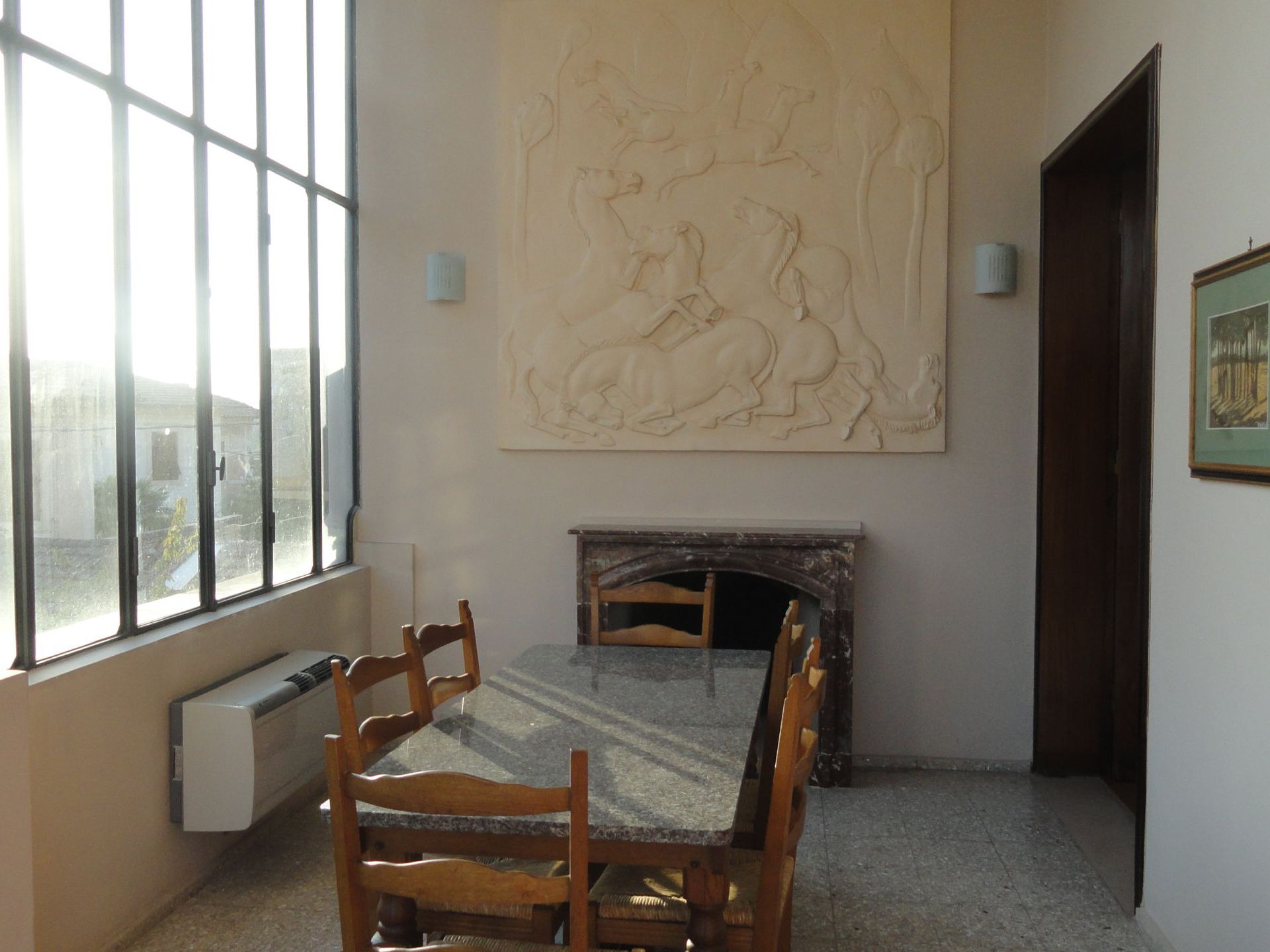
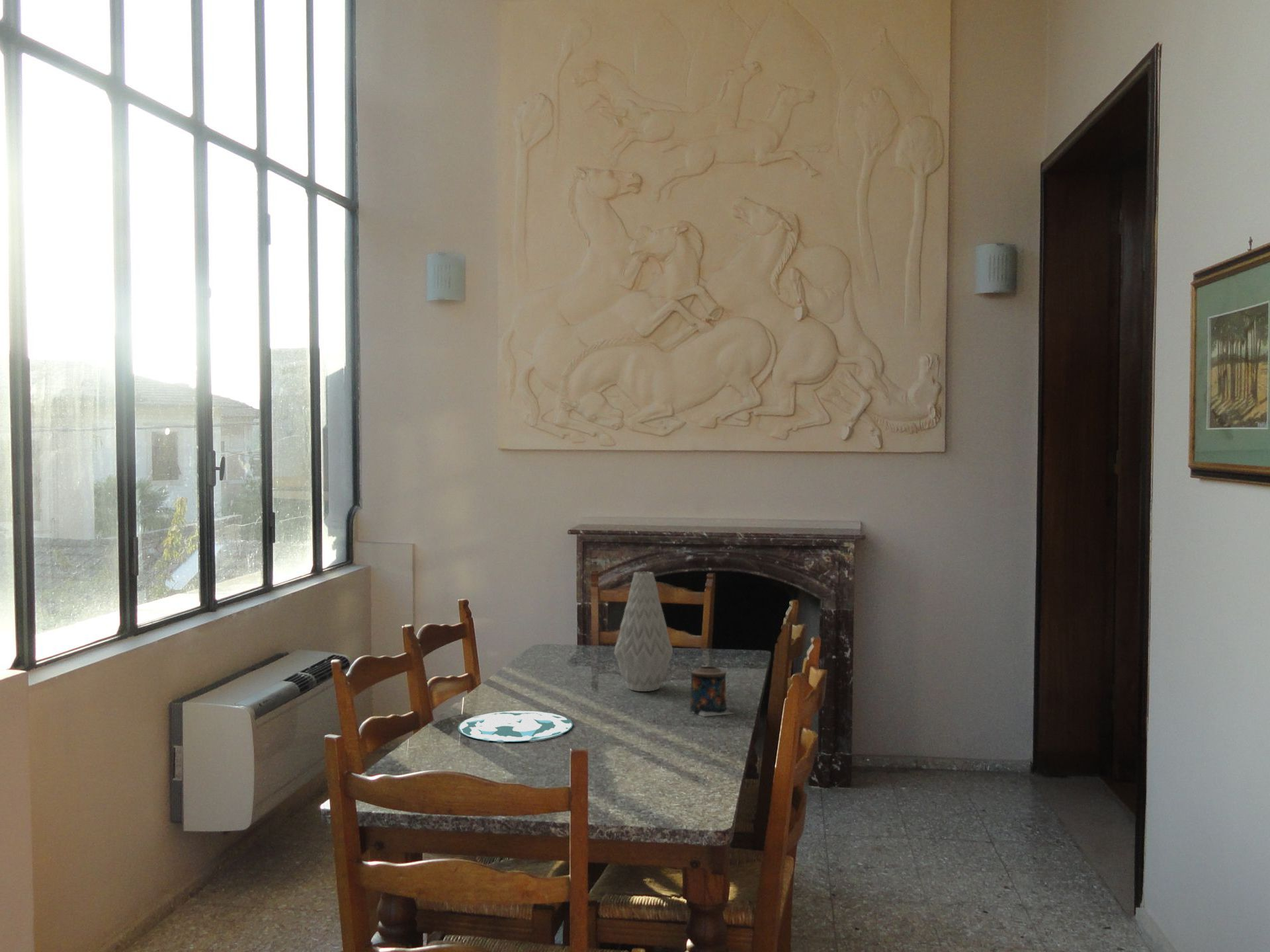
+ vase (643, 630)
+ plate (515, 720)
+ candle (712, 690)
